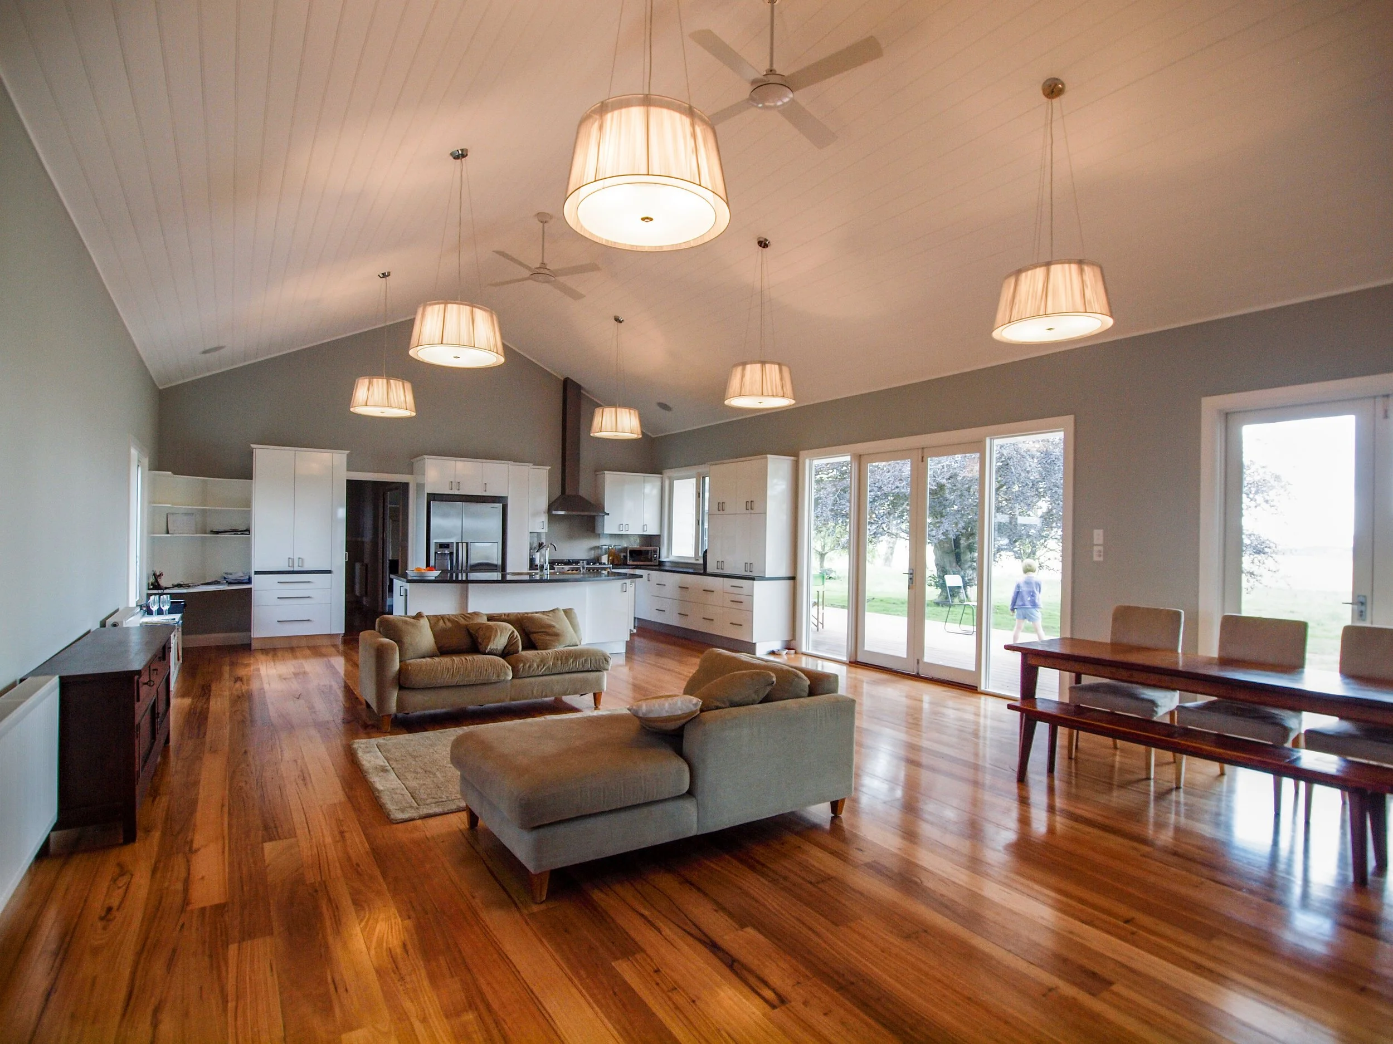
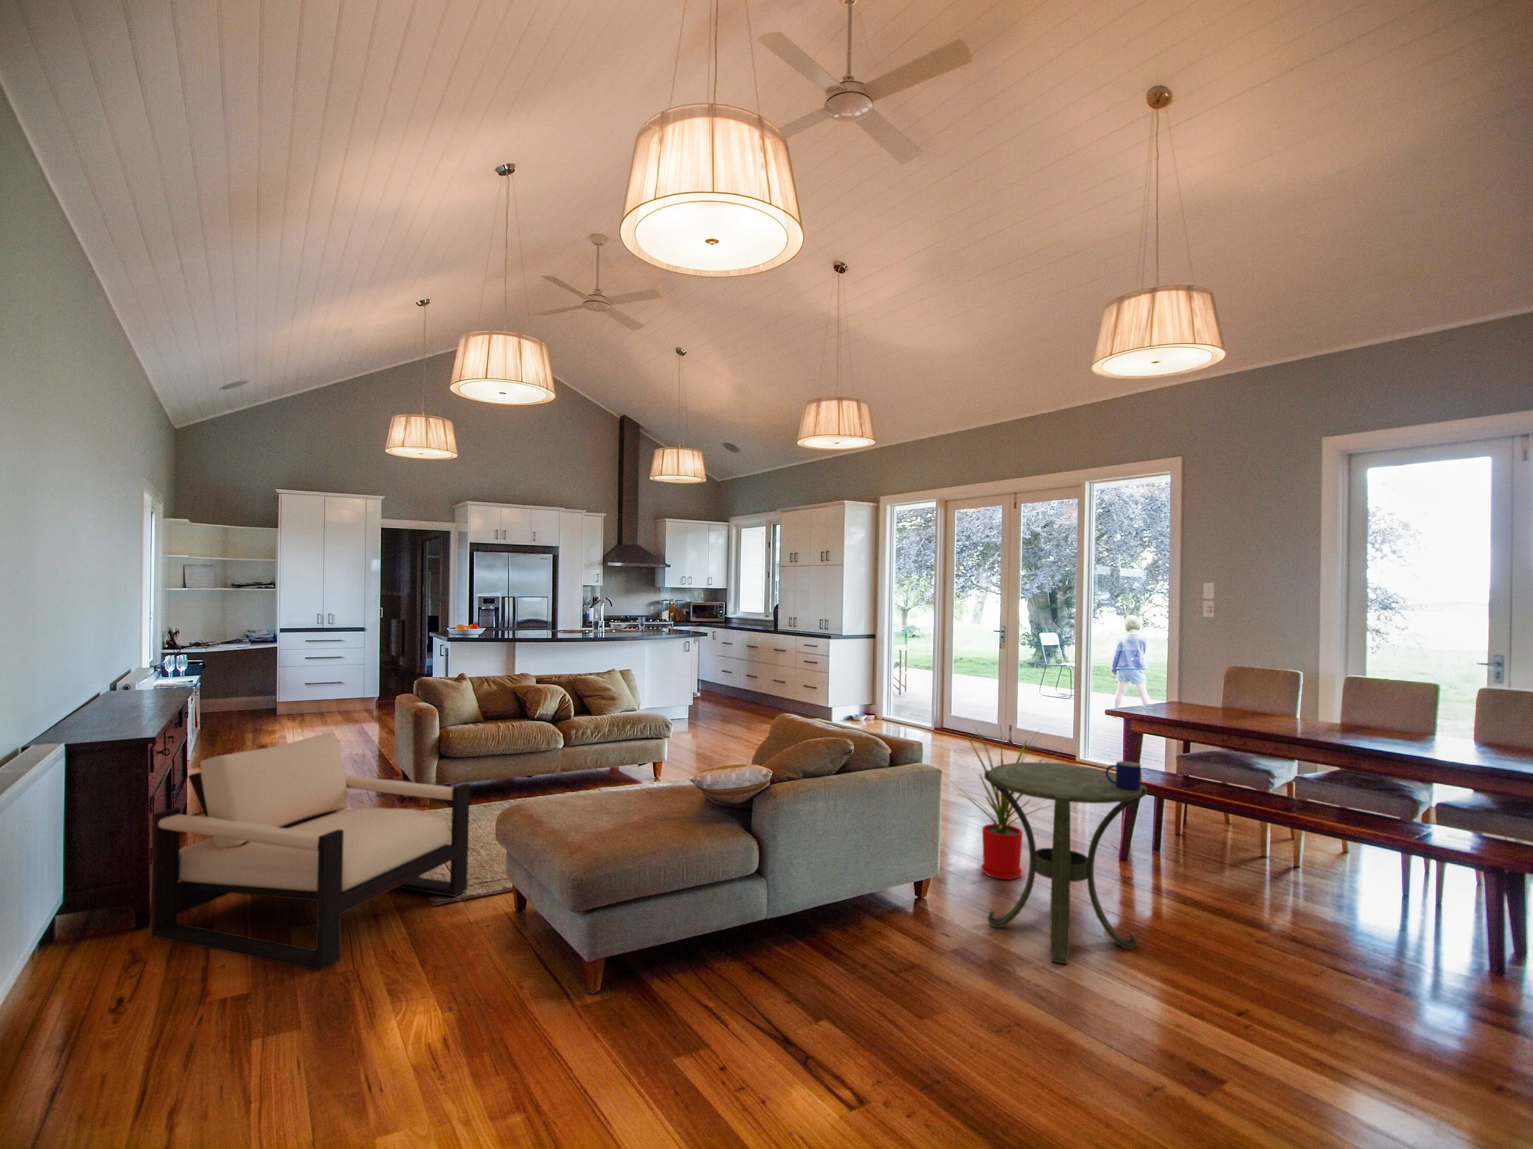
+ house plant (1002, 803)
+ side table (1061, 856)
+ armchair (316, 828)
+ mug (1123, 775)
